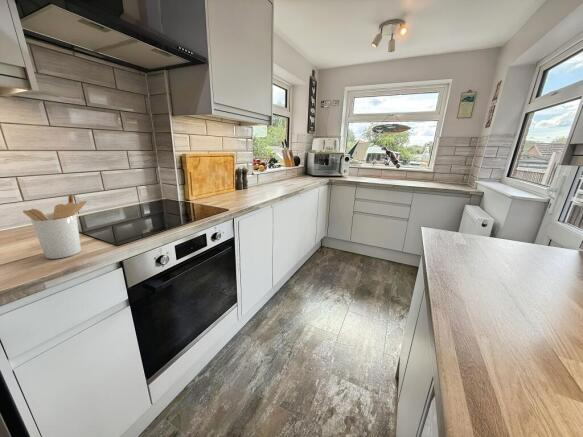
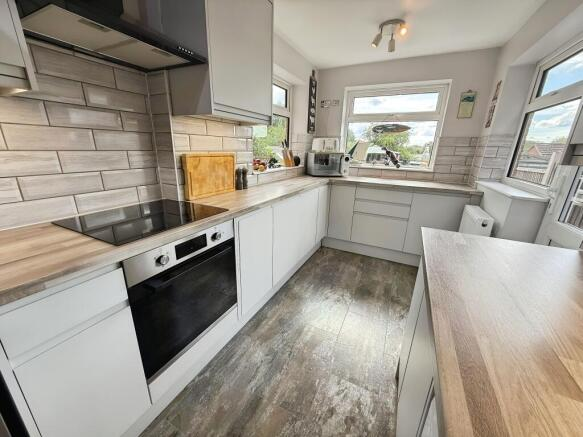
- utensil holder (63, 226)
